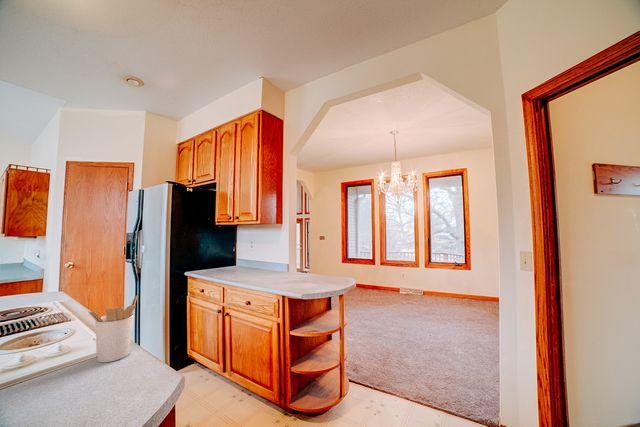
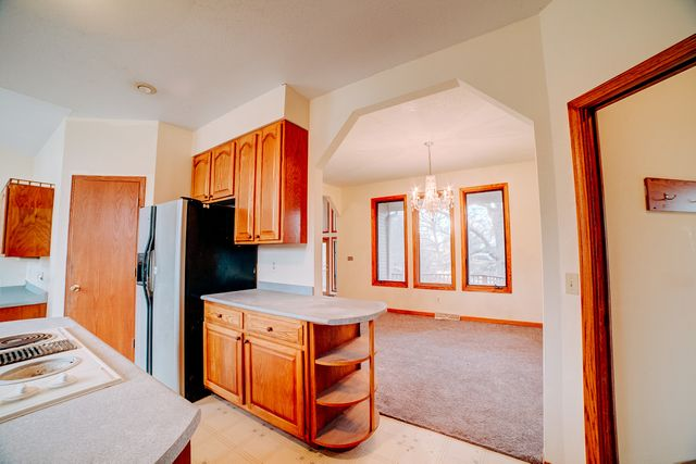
- utensil holder (116, 328)
